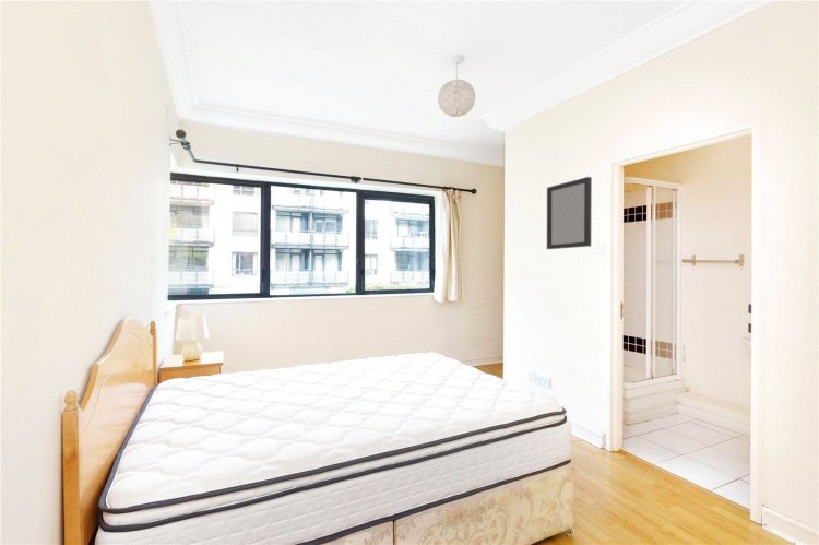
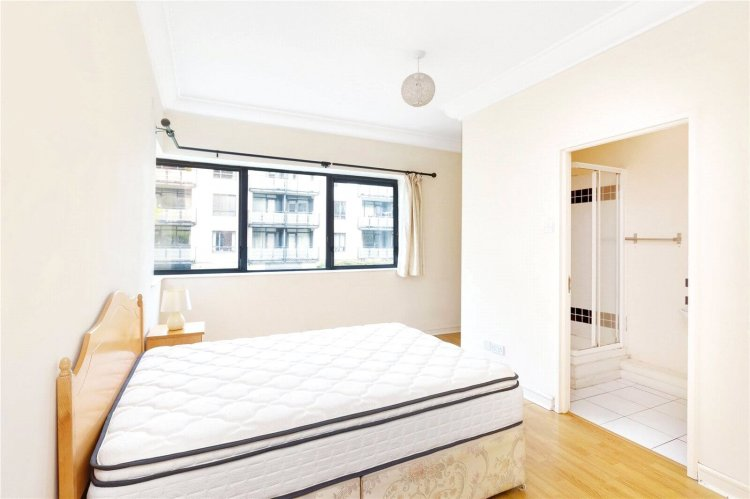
- home mirror (568, 215)
